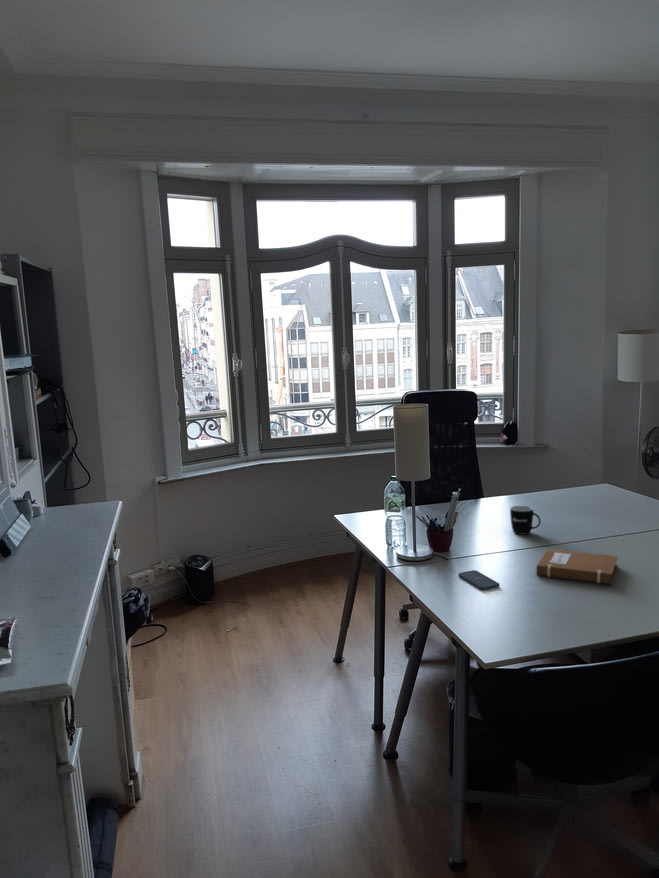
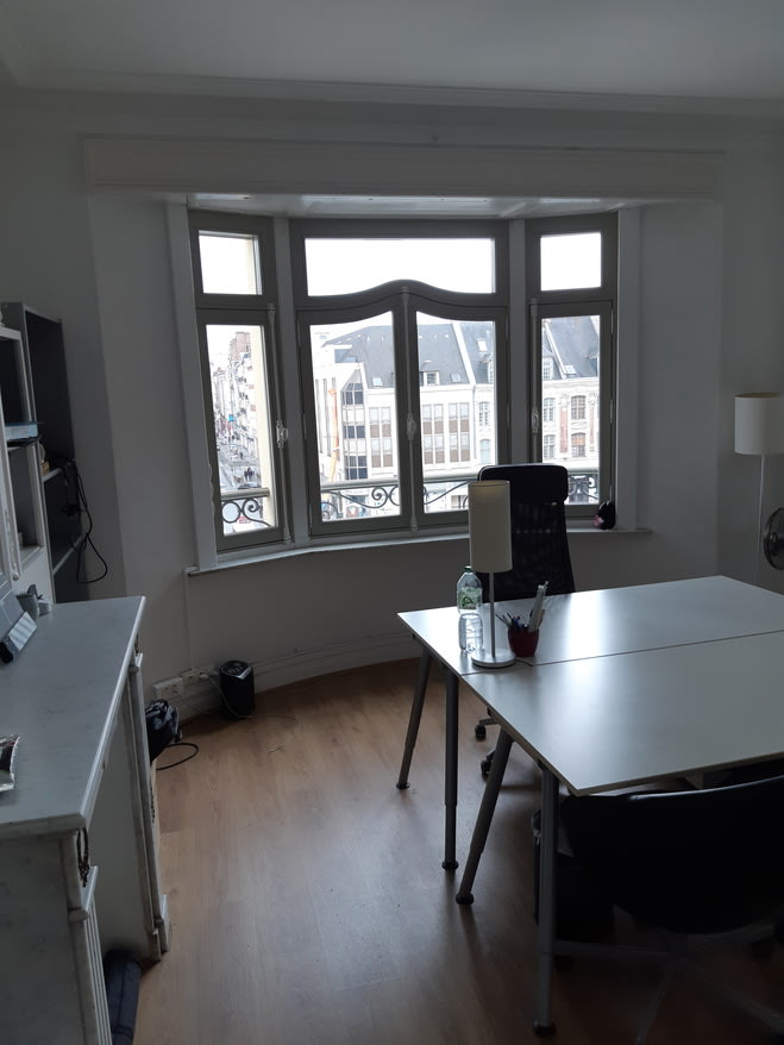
- smartphone (478, 579)
- mug (525, 520)
- notebook (575, 565)
